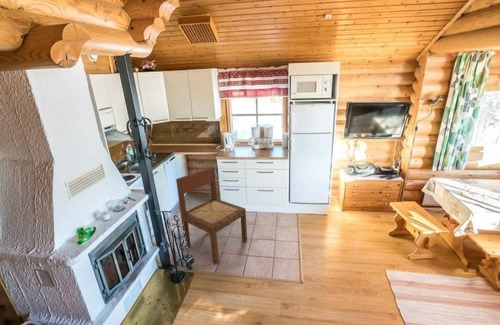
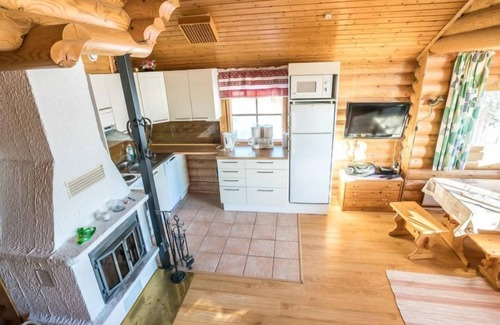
- dining chair (213, 211)
